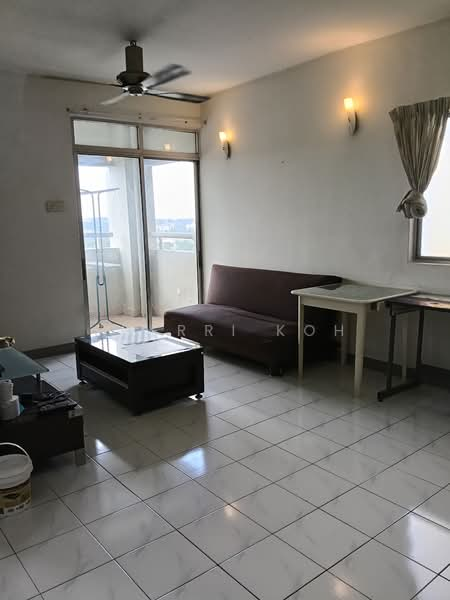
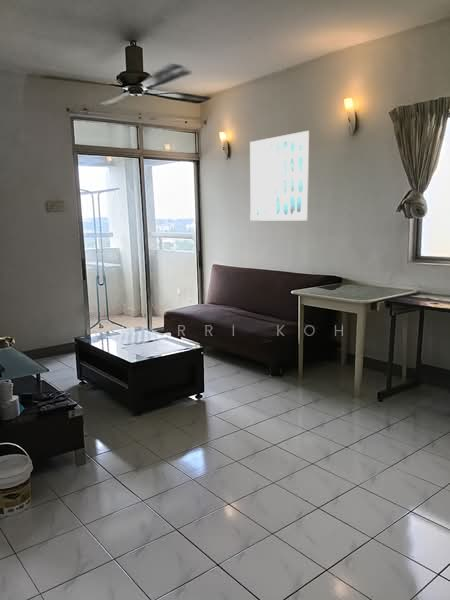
+ wall art (277, 179)
